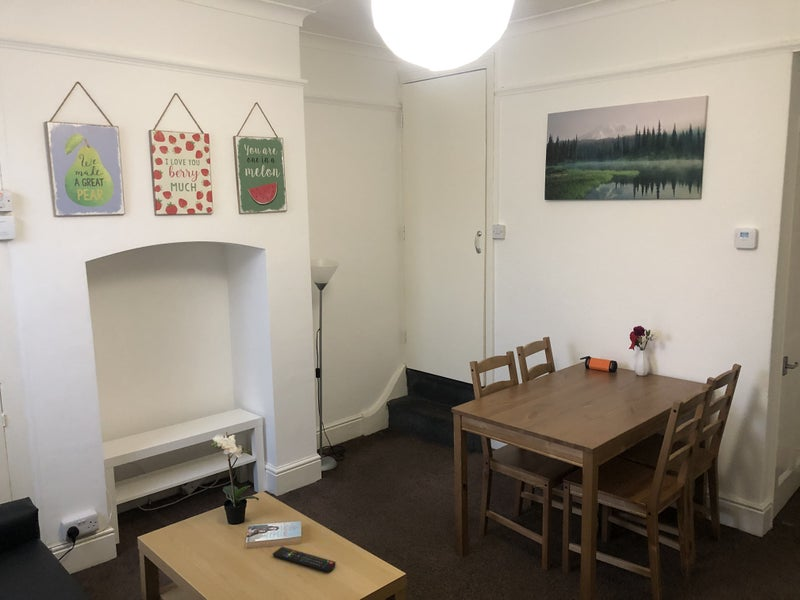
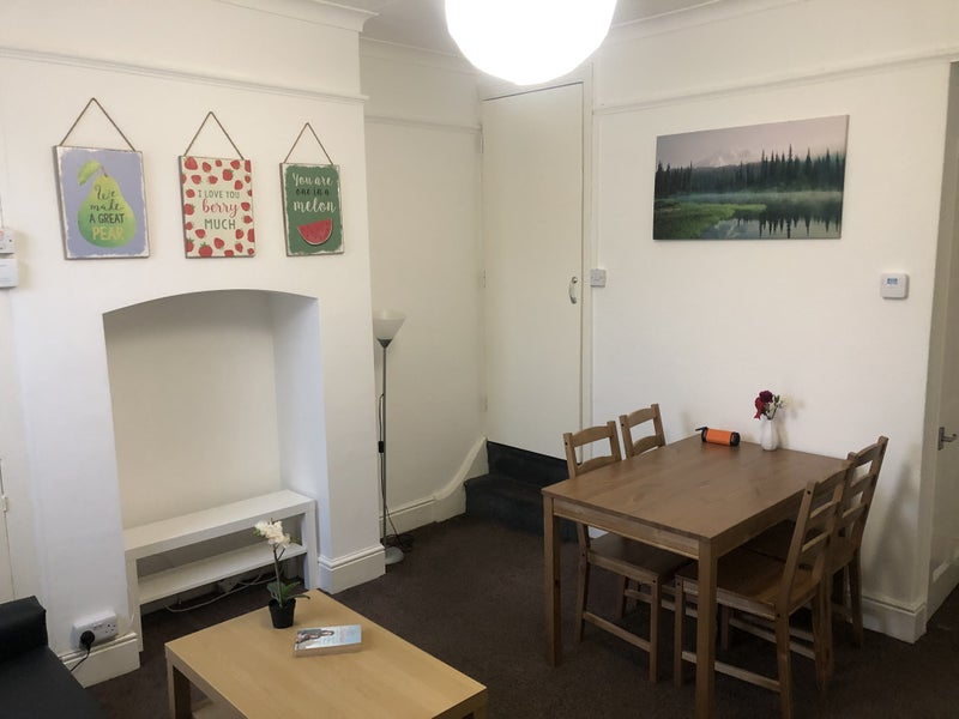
- remote control (304, 559)
